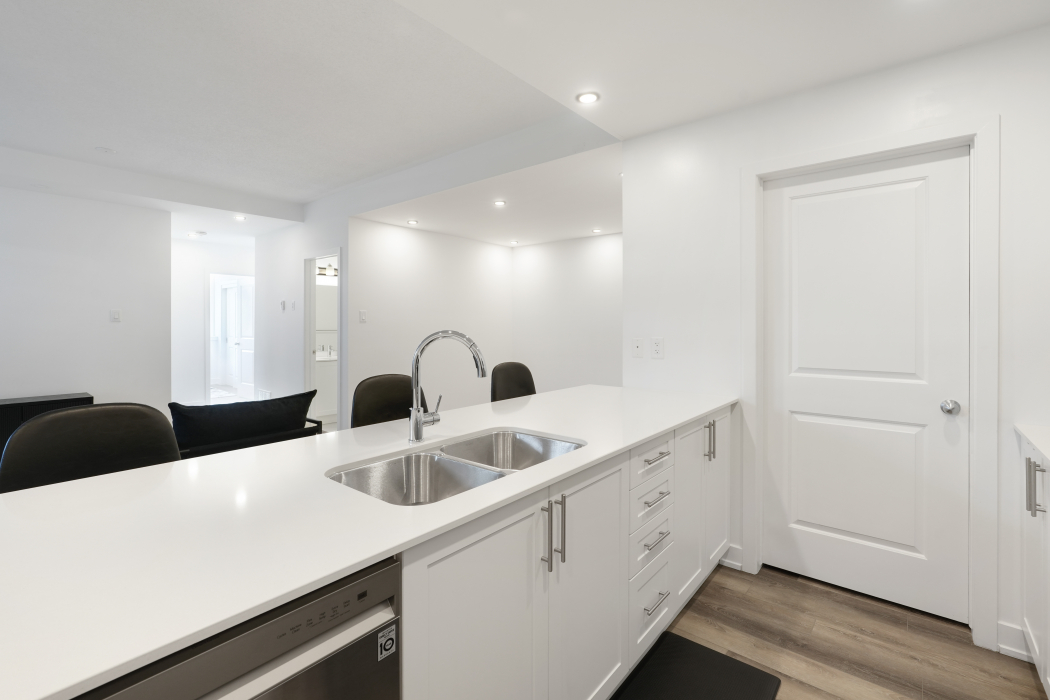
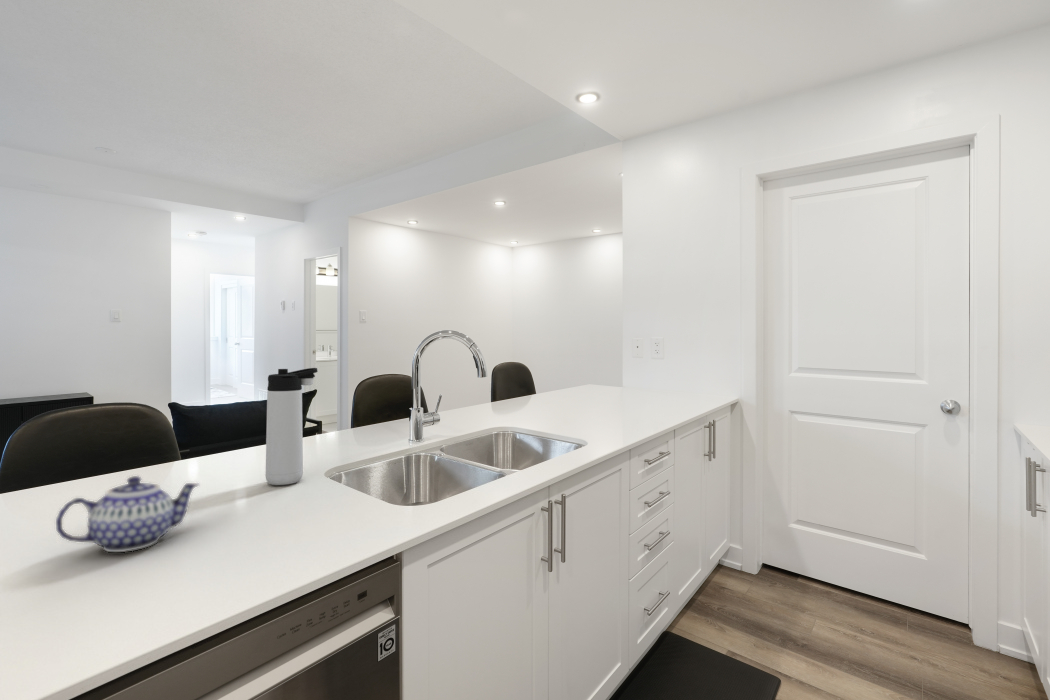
+ thermos bottle (292, 424)
+ teapot (133, 510)
